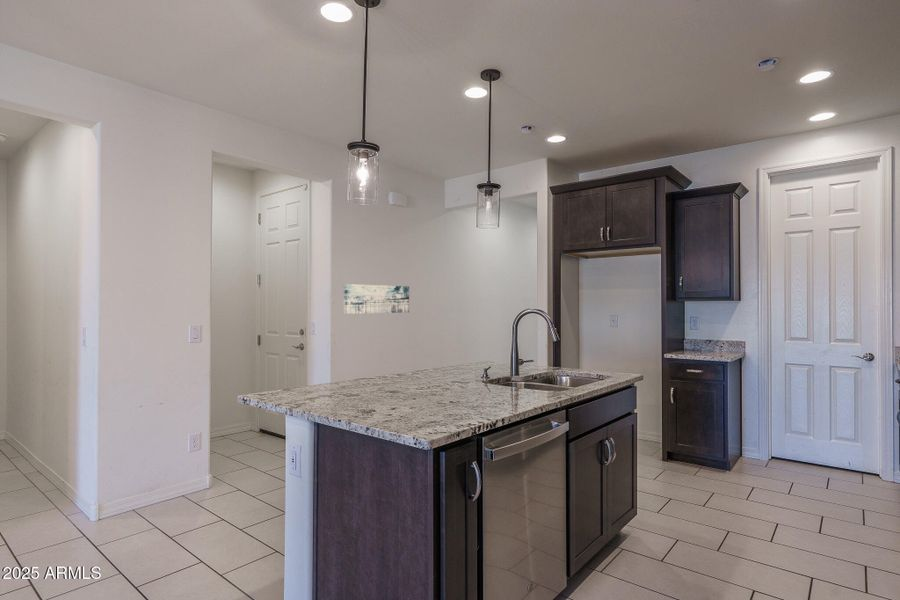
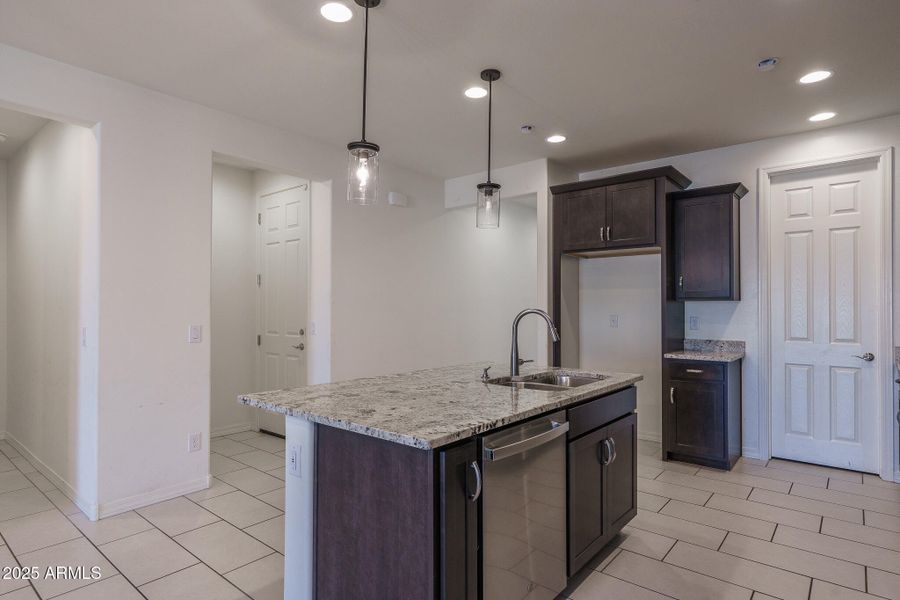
- wall art (378, 299)
